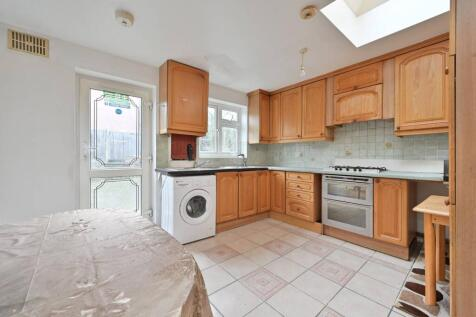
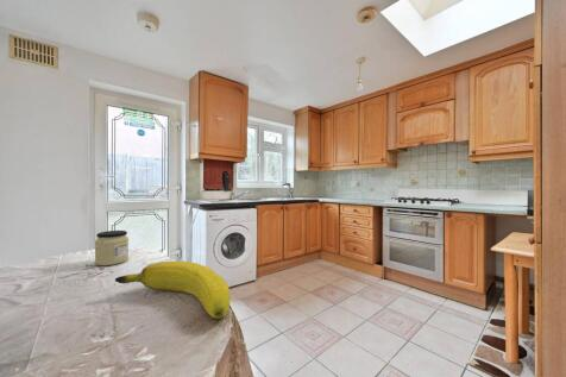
+ jar (112, 246)
+ fruit (178, 287)
